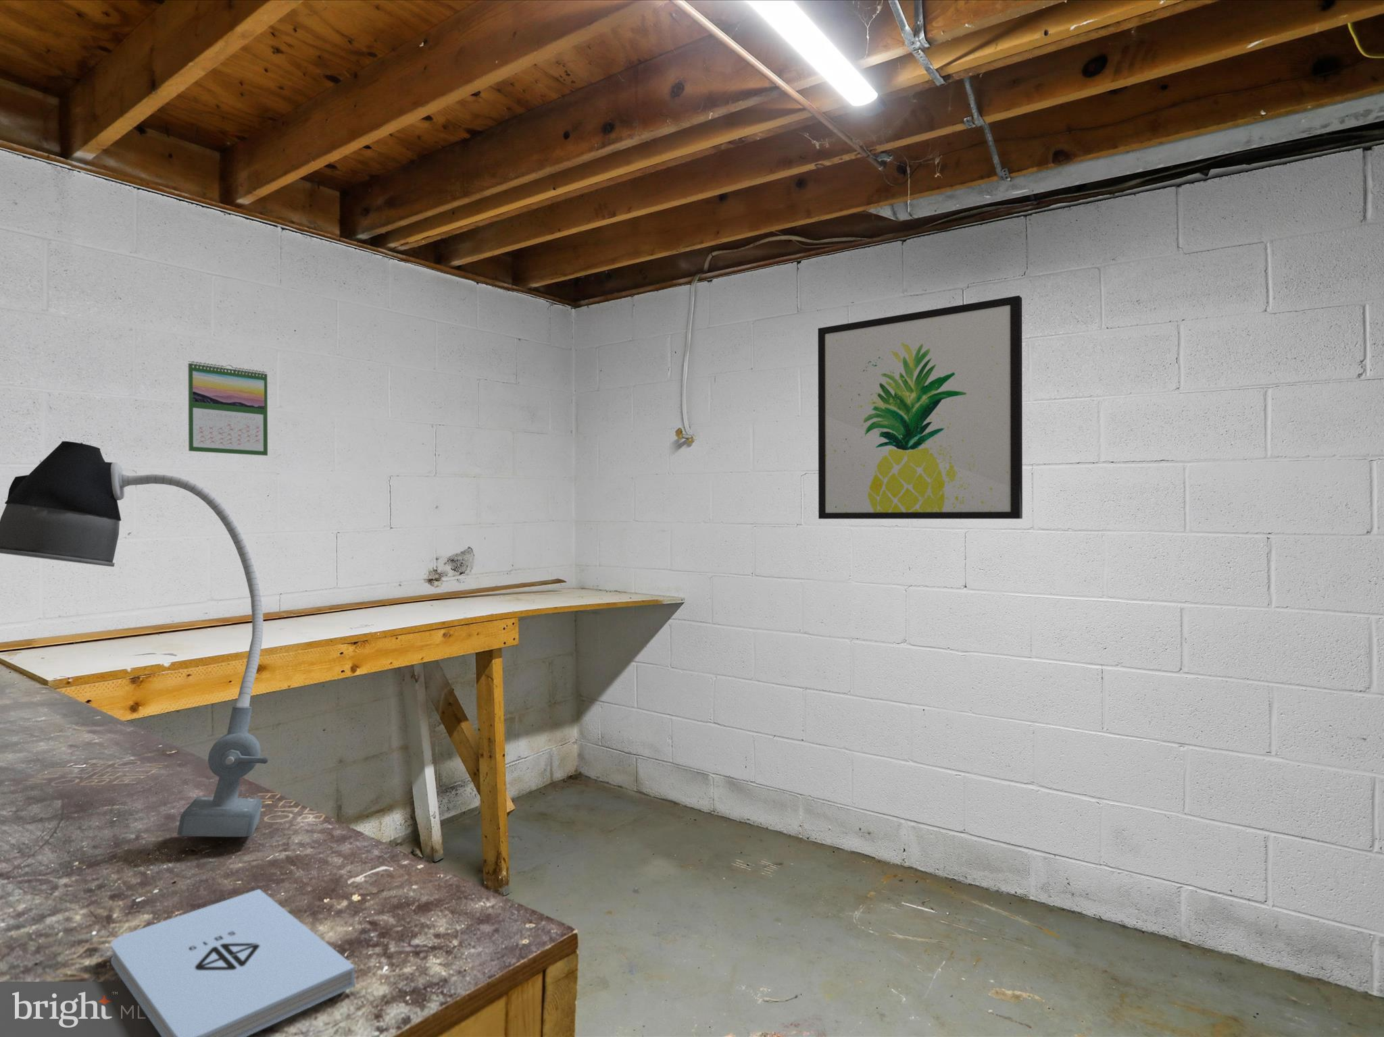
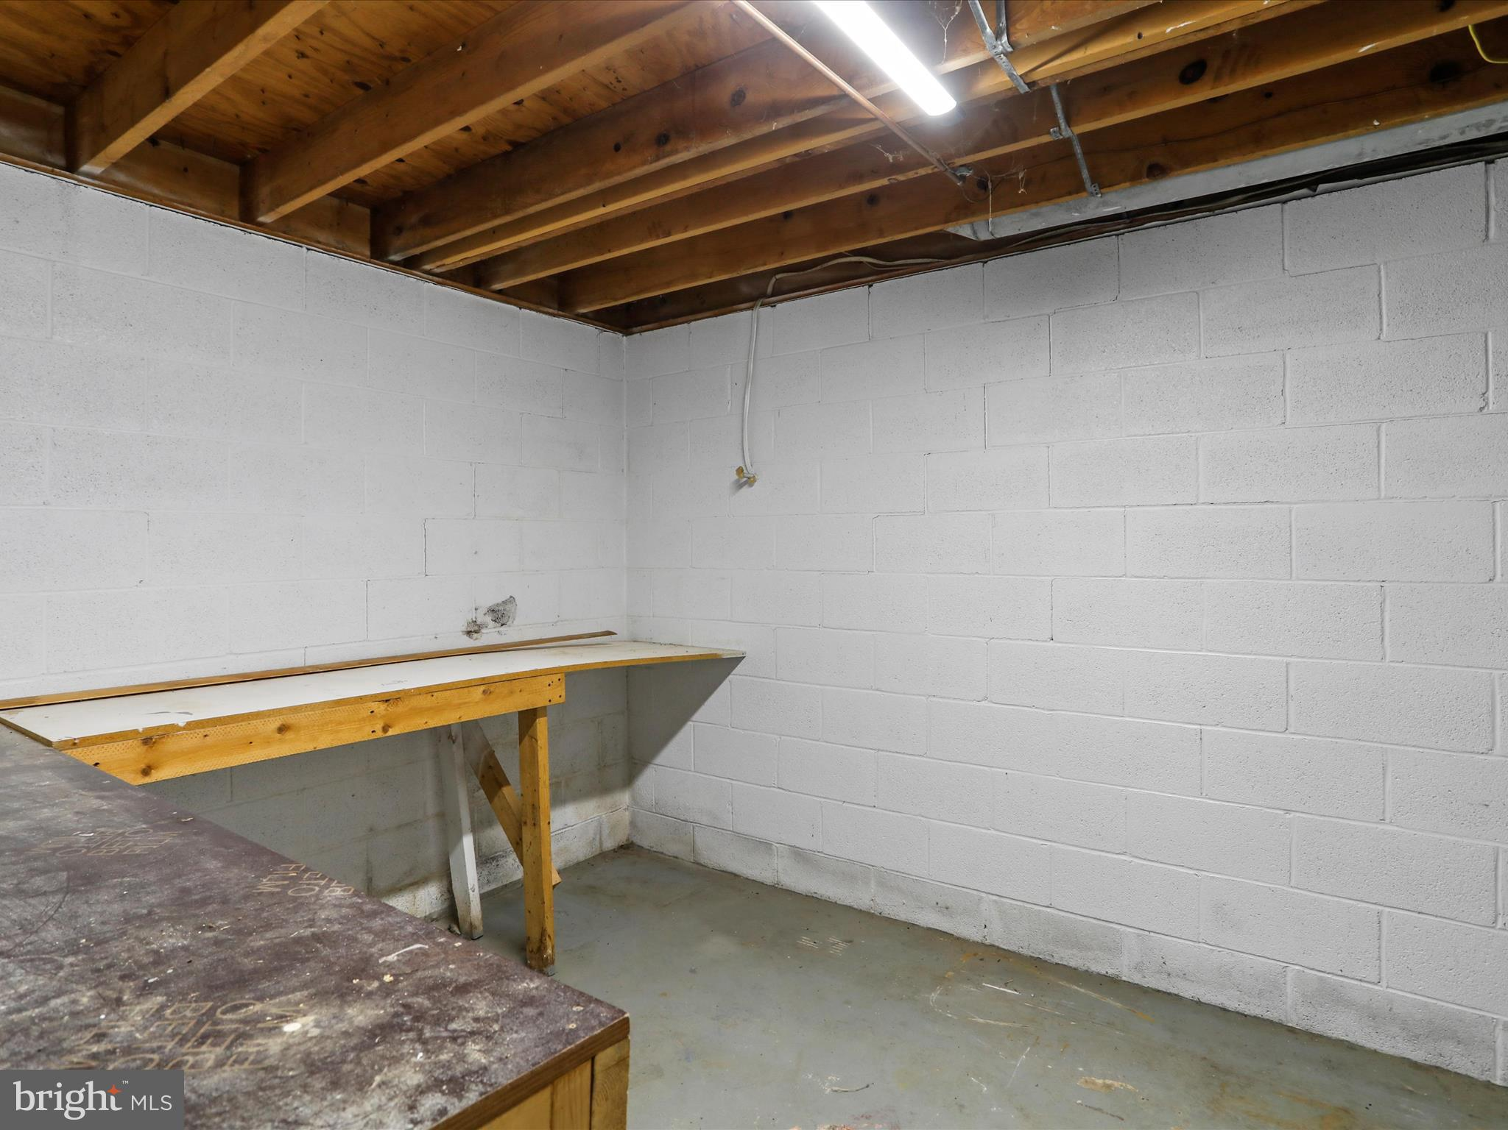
- wall art (912, 416)
- desk lamp (113, 565)
- notepad (227, 962)
- calendar (229, 408)
